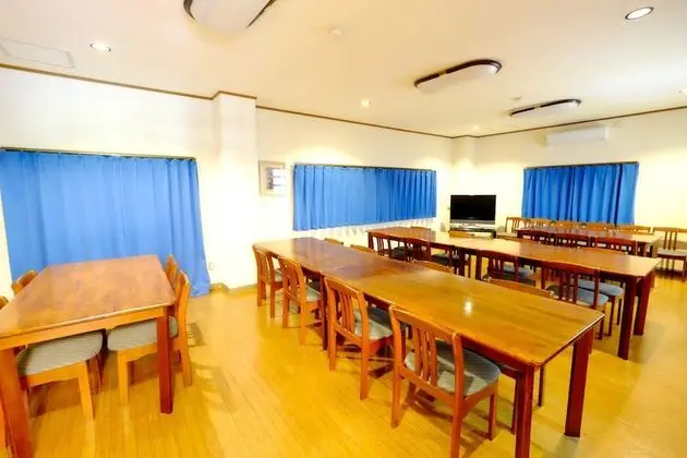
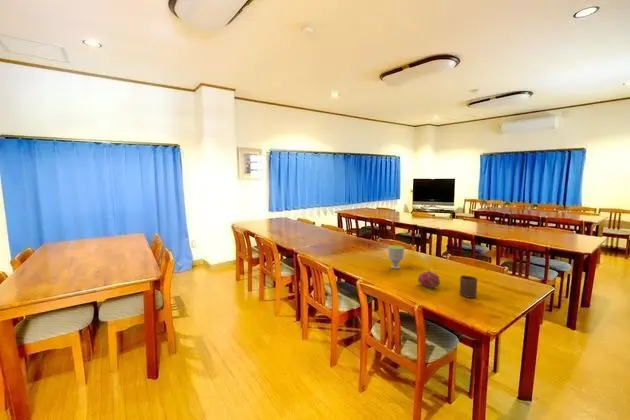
+ cup (468, 286)
+ cup (395, 257)
+ fruit (428, 278)
